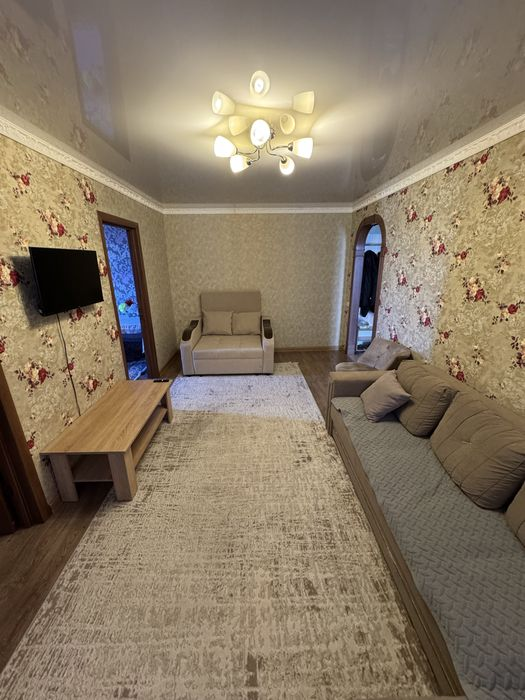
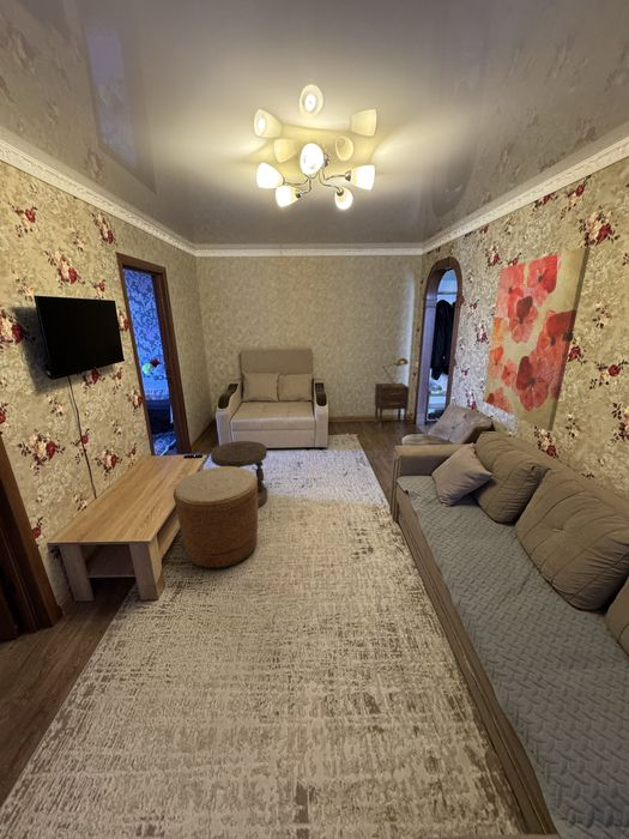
+ wall art (524, 342)
+ lamp (389, 376)
+ stool (241, 466)
+ basket (219, 514)
+ nightstand (391, 405)
